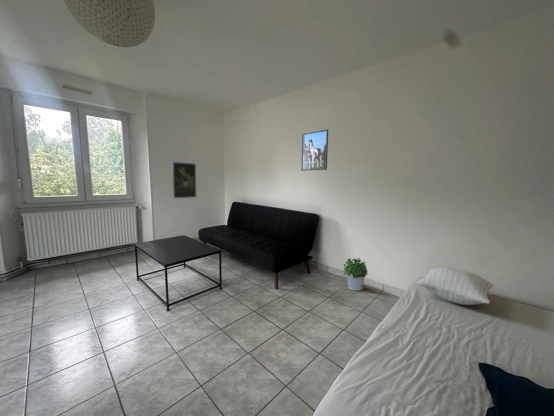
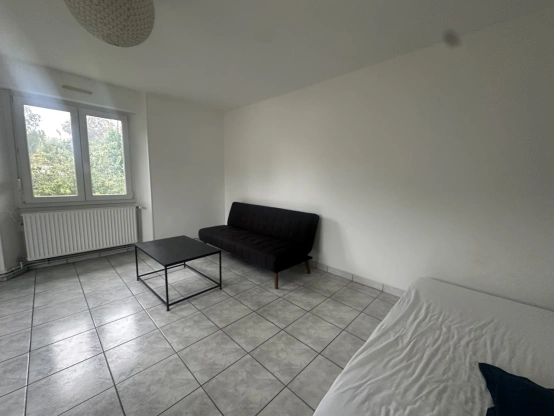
- potted plant (354, 273)
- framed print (314, 151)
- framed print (184, 180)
- pillow (454, 284)
